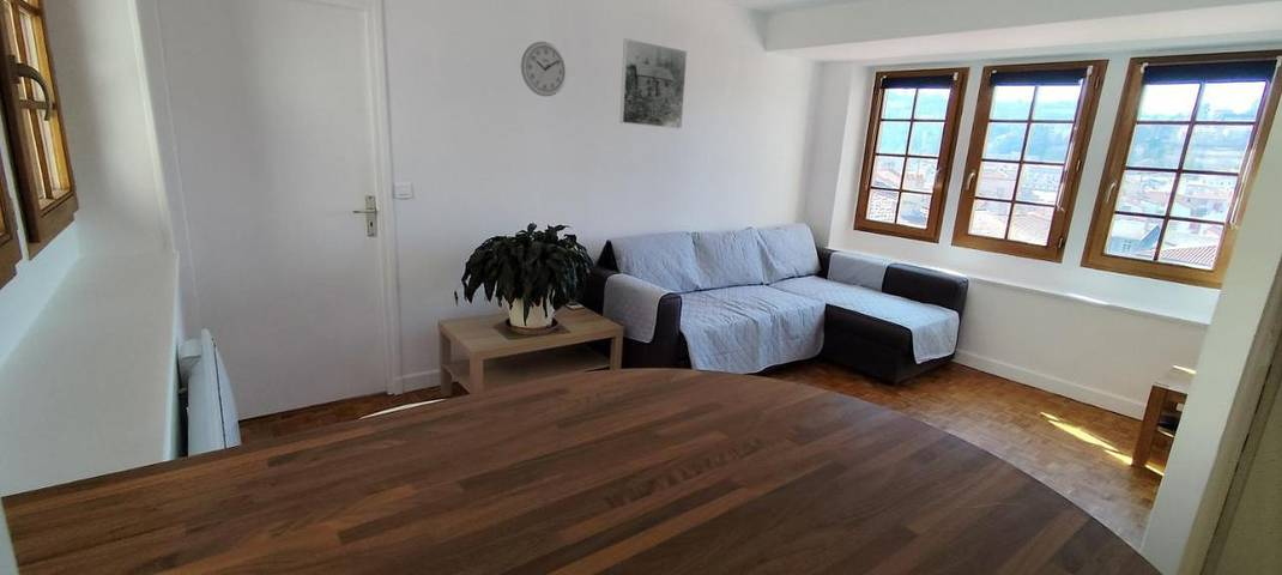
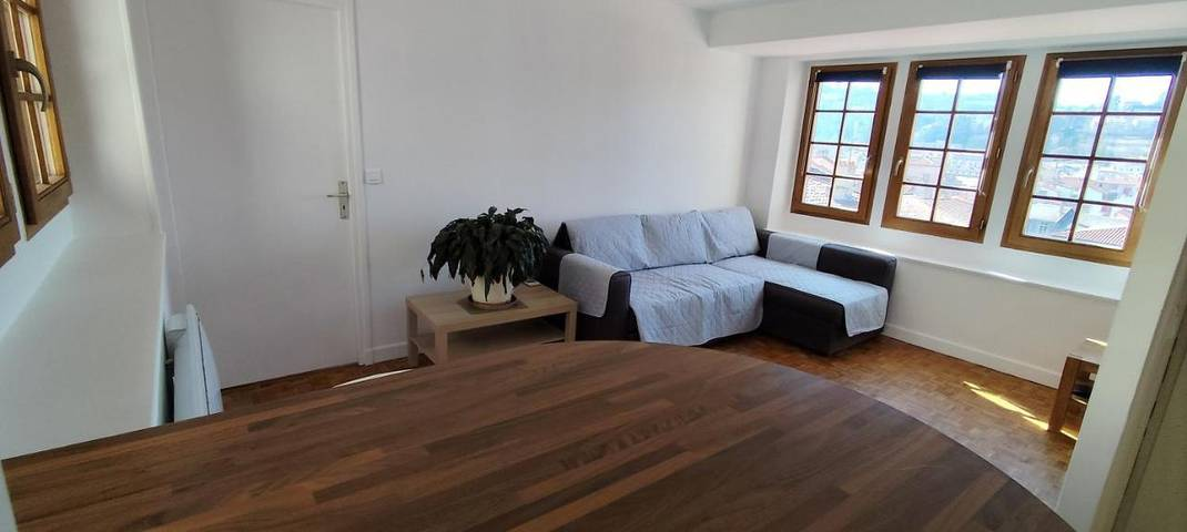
- wall clock (545, 68)
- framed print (653, 85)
